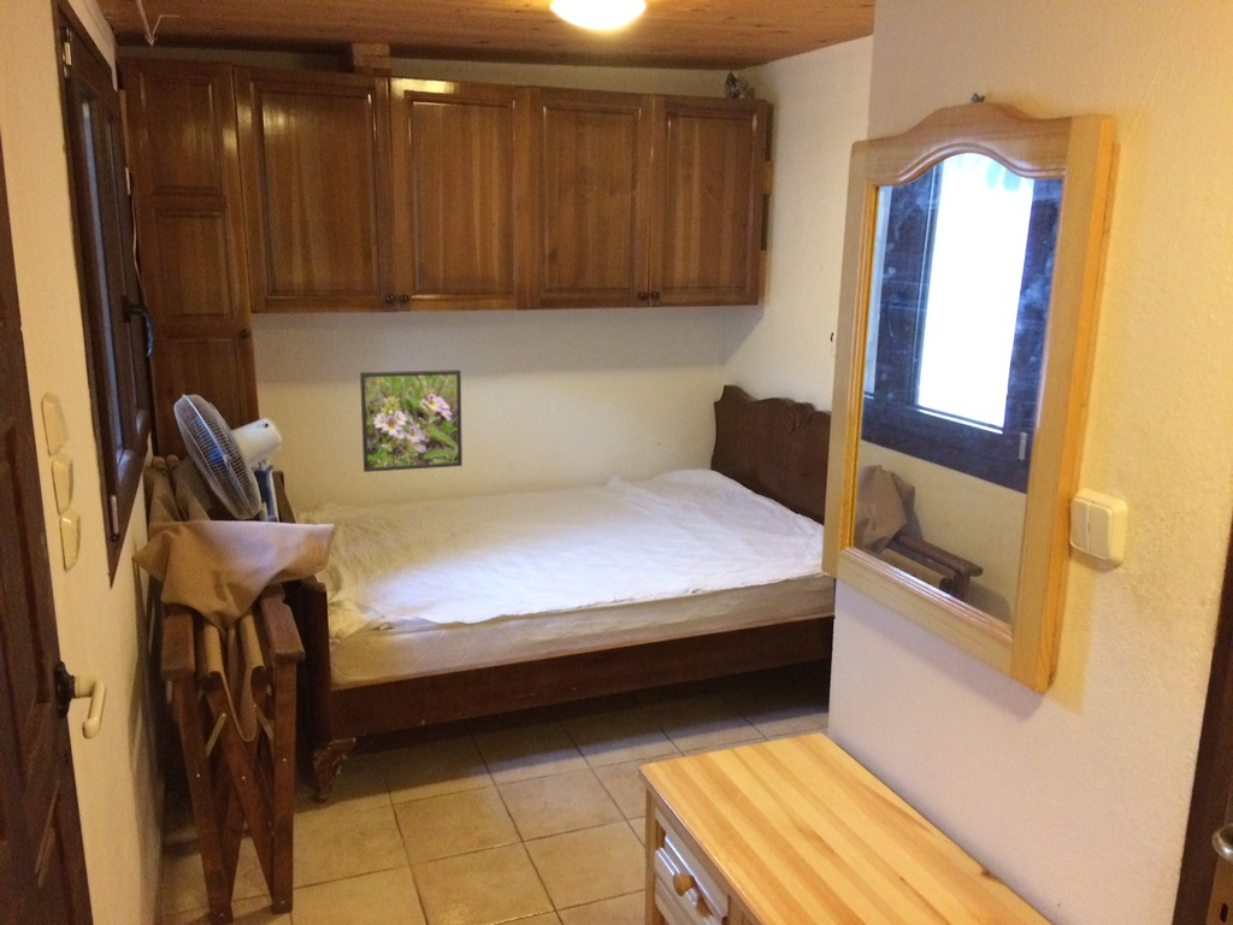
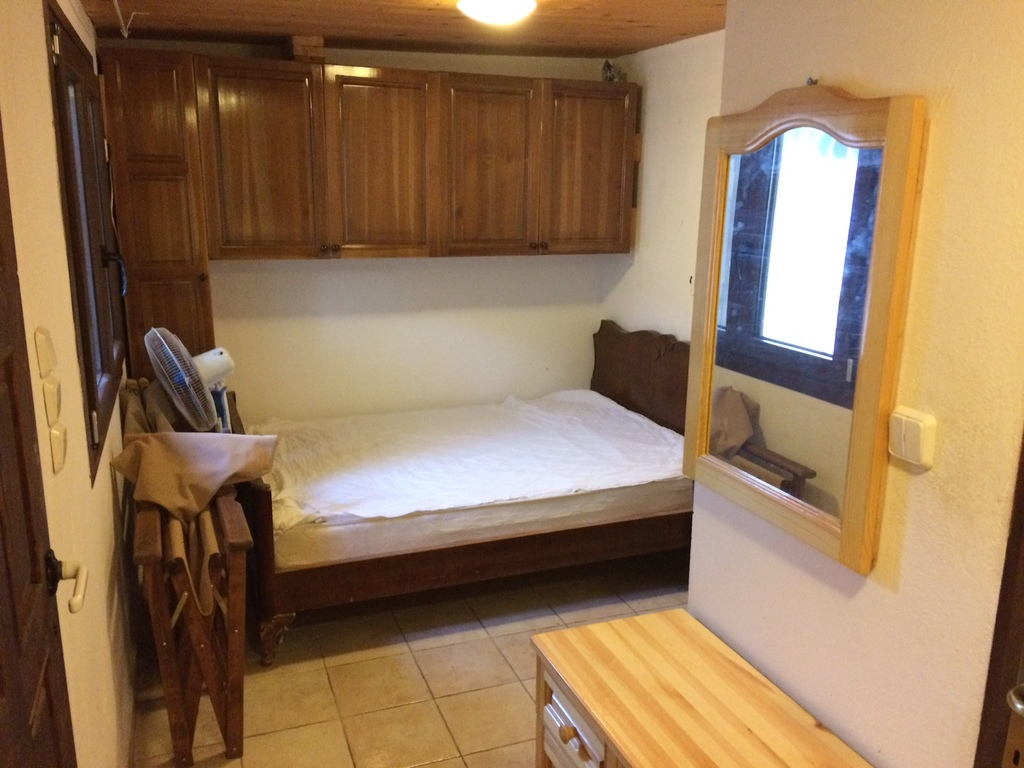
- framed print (412, 420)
